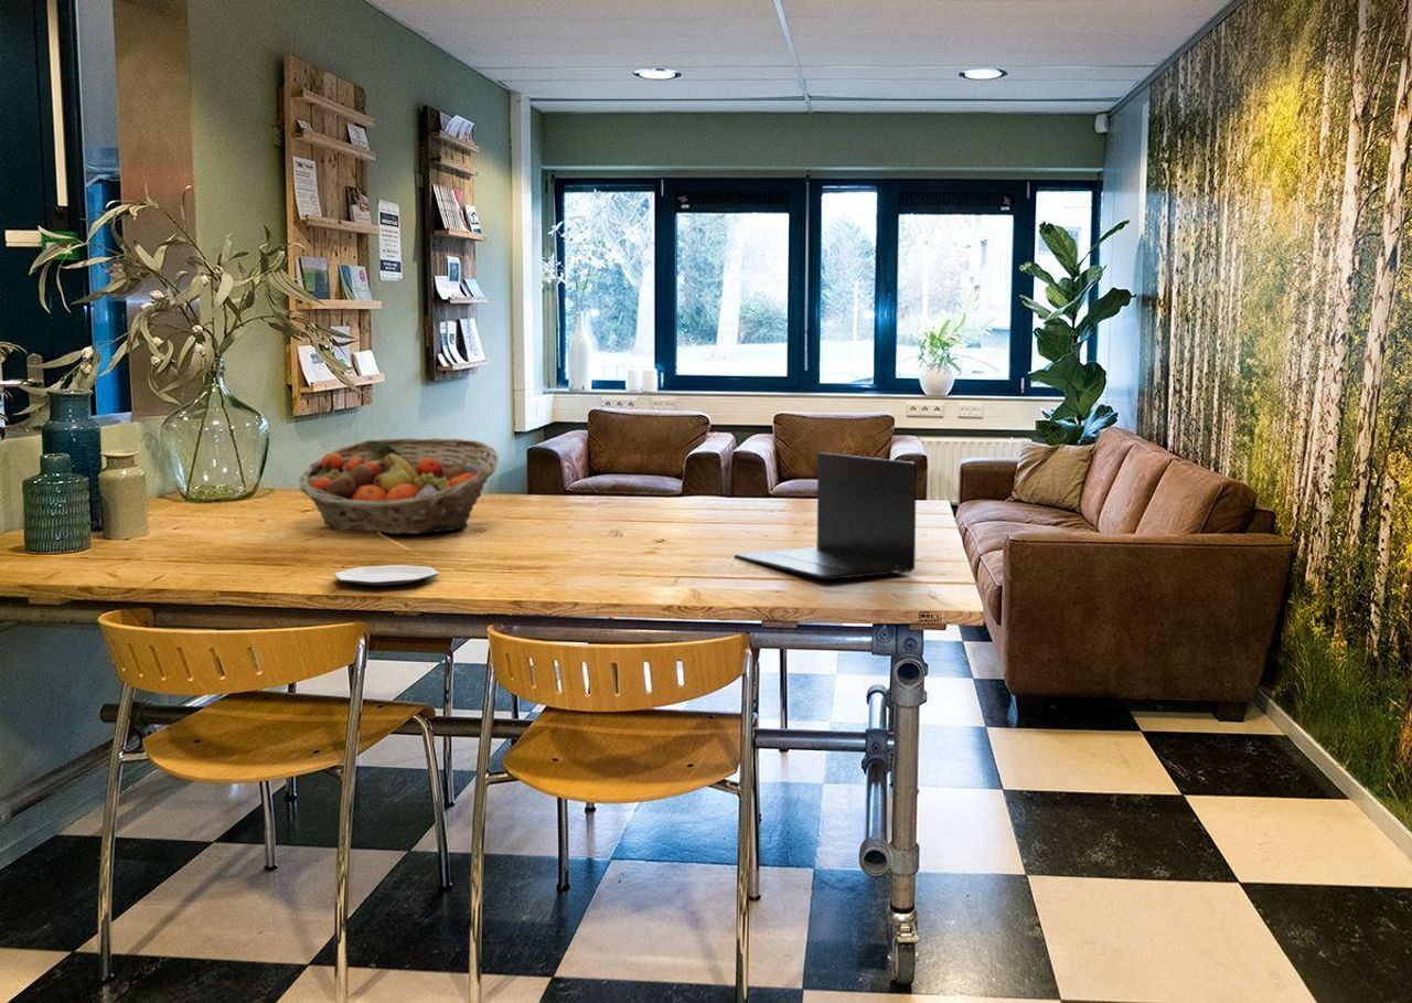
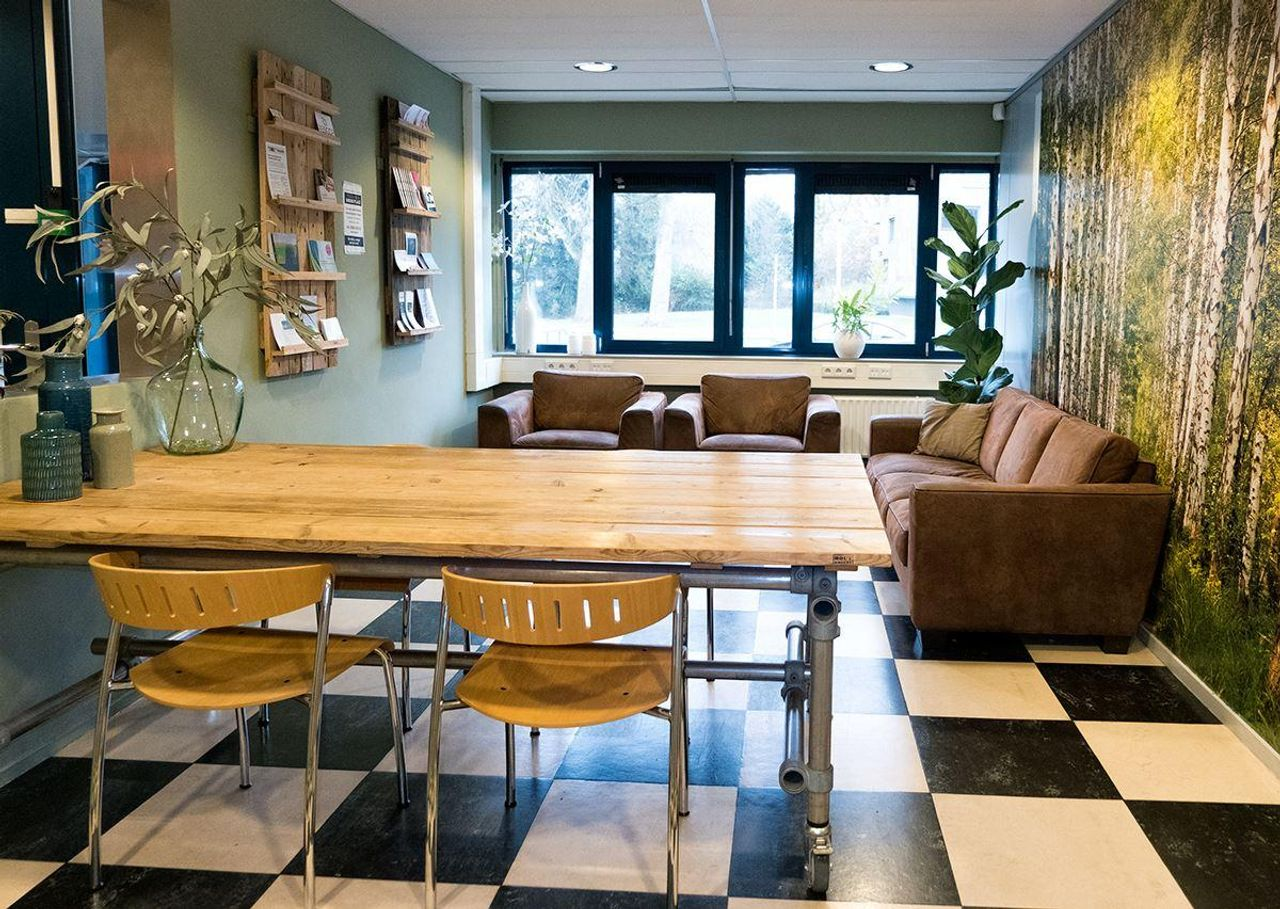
- fruit basket (399, 484)
- laptop (821, 512)
- plate (386, 576)
